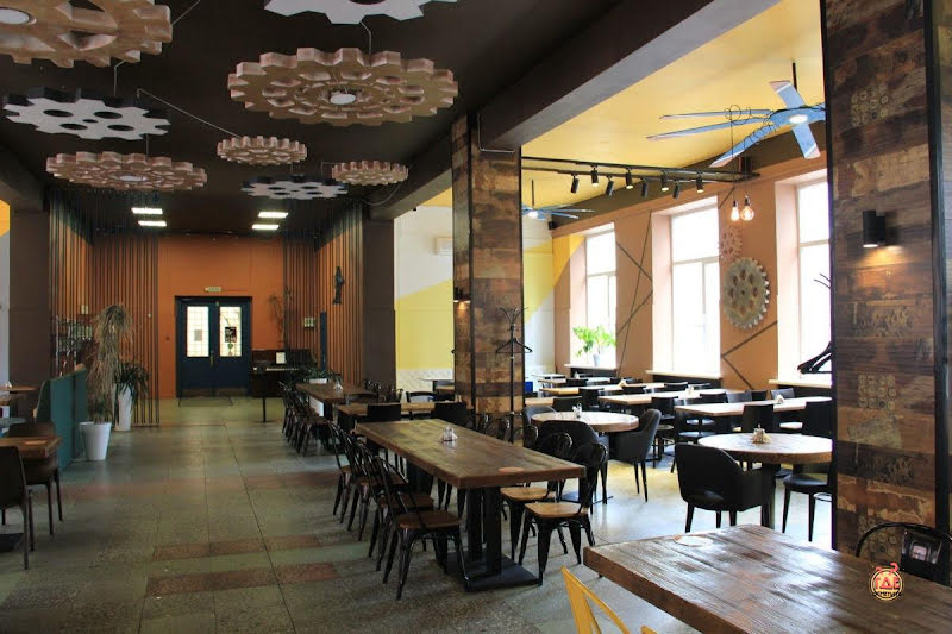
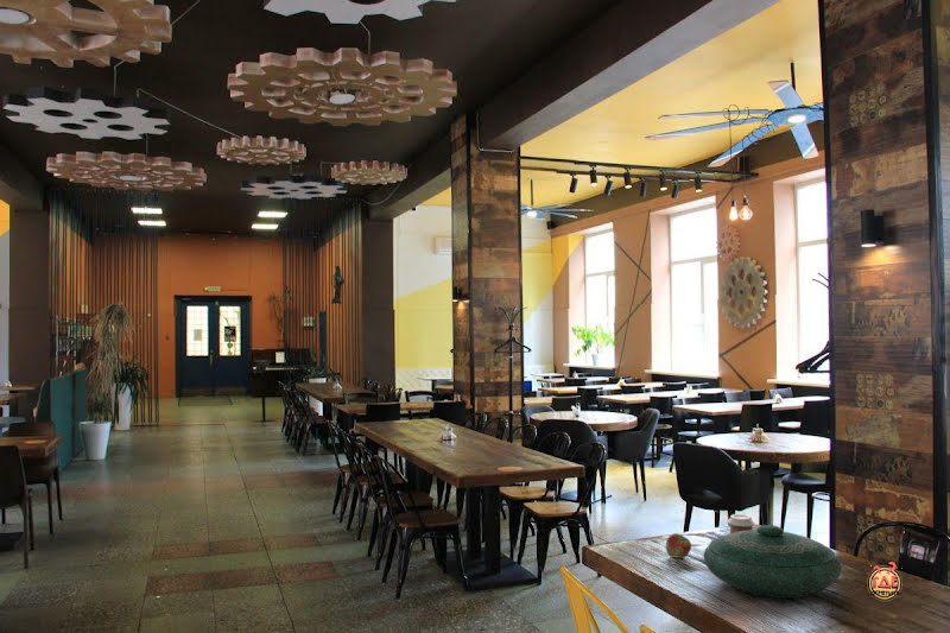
+ decorative bowl (770, 555)
+ fruit (678, 545)
+ coffee cup (740, 531)
